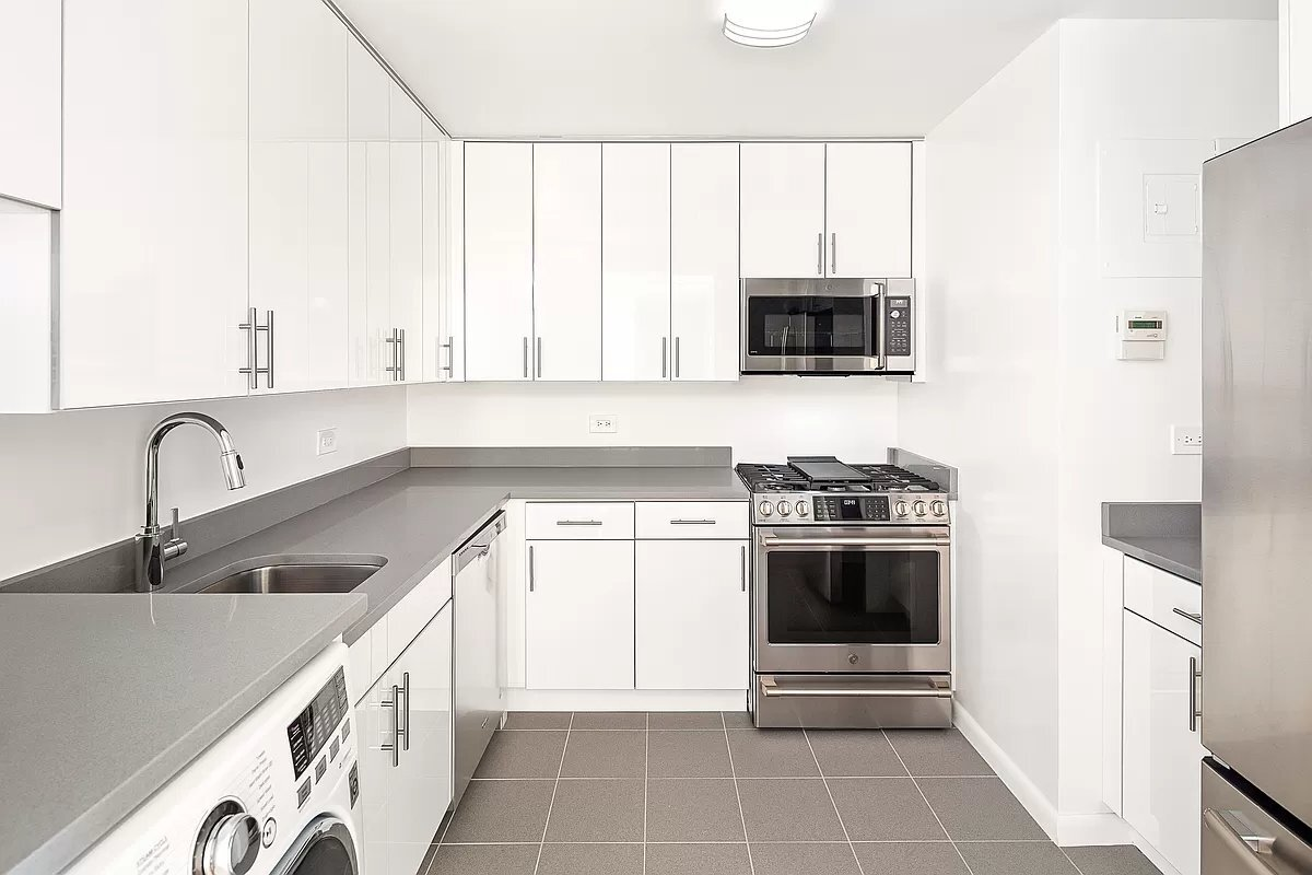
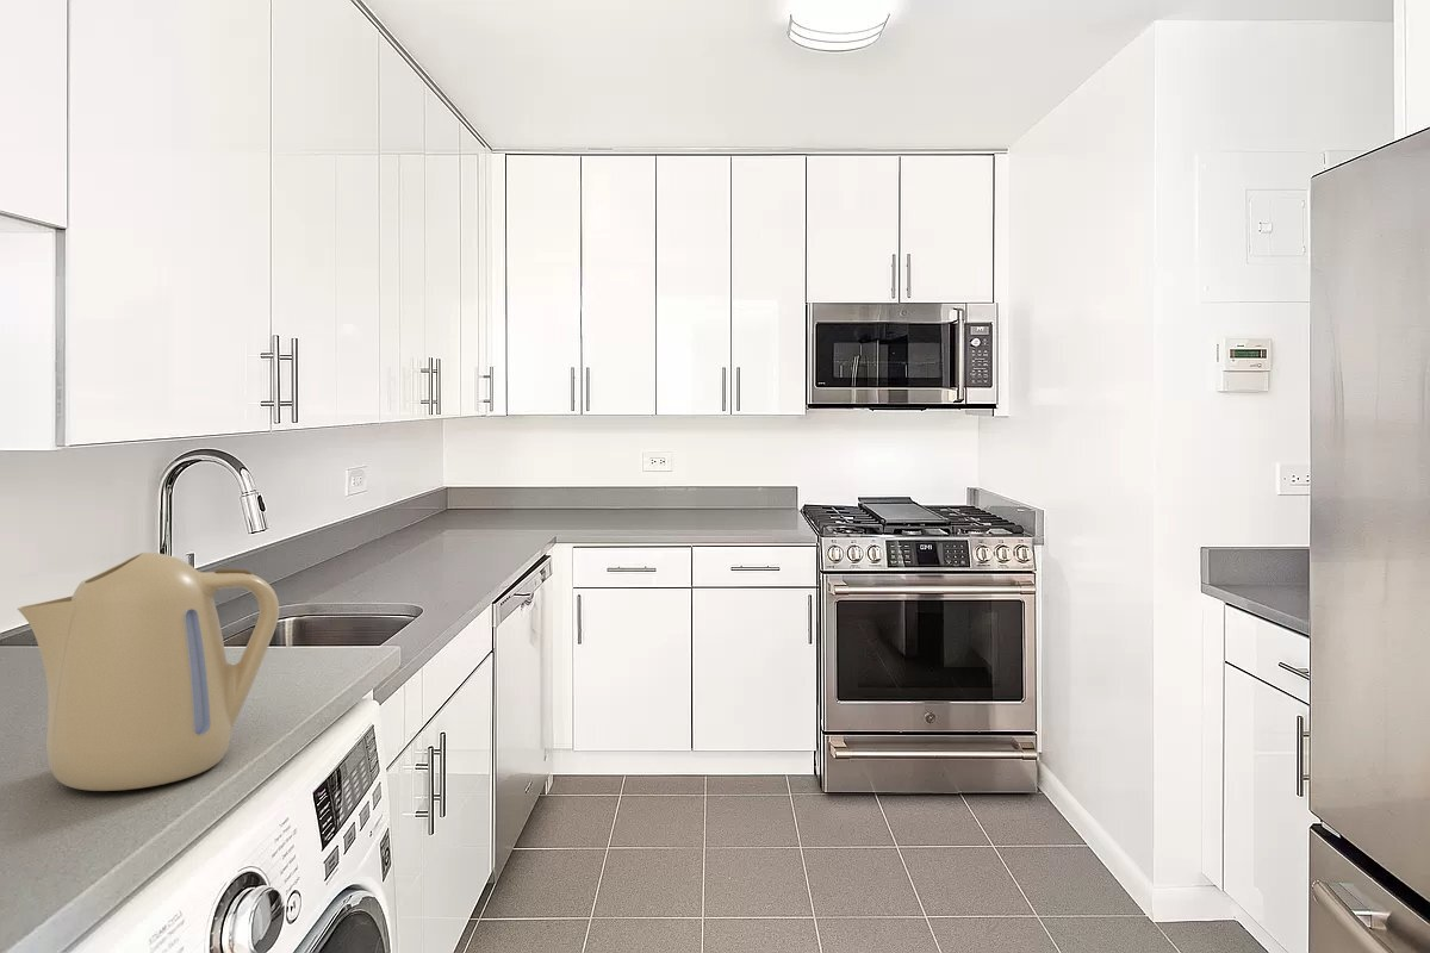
+ kettle (155, 659)
